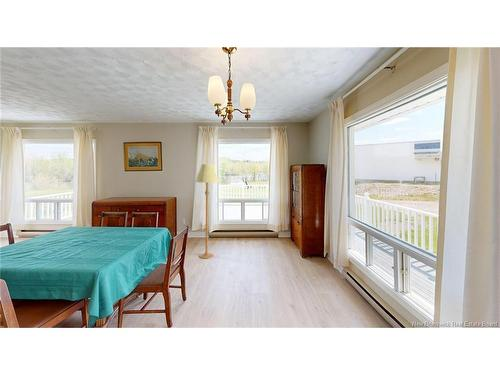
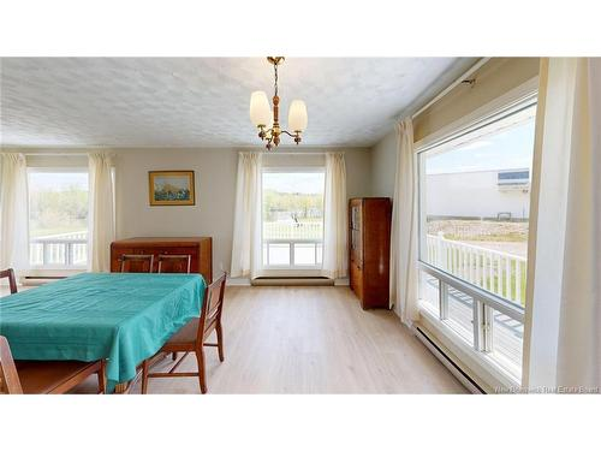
- floor lamp (206, 210)
